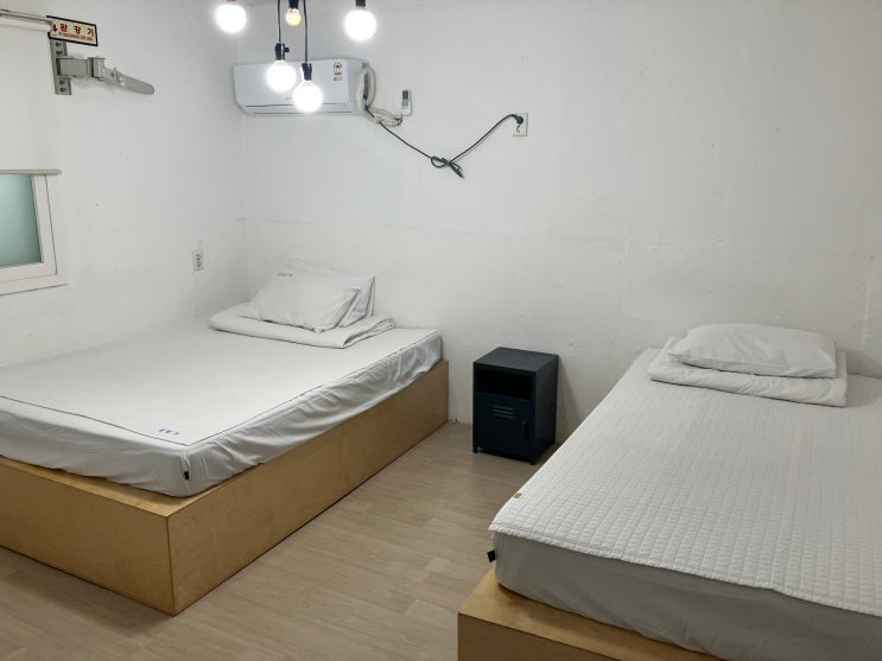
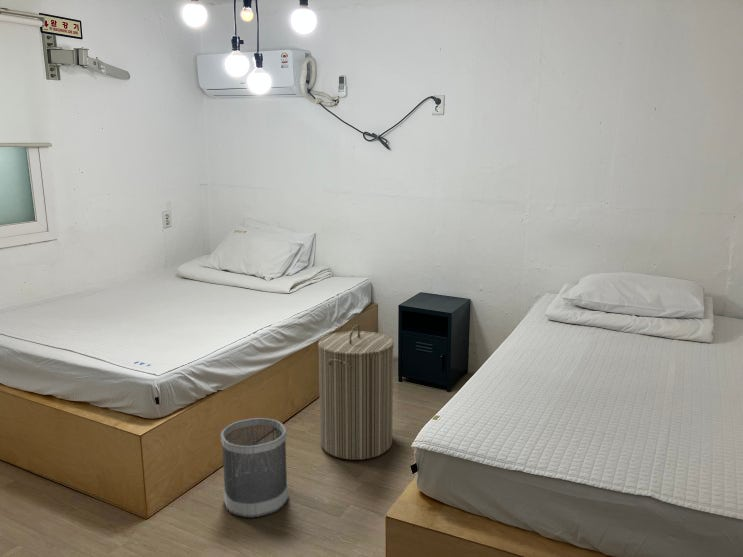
+ wastebasket (255, 465)
+ laundry hamper (356, 384)
